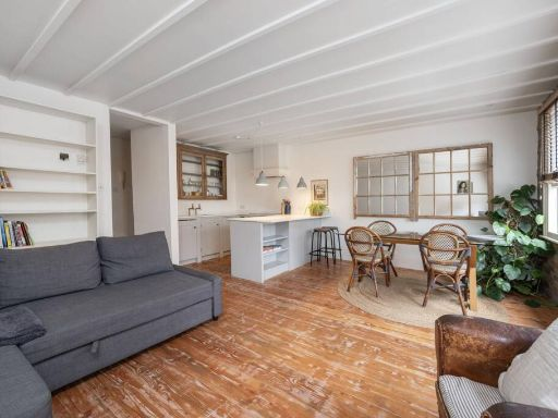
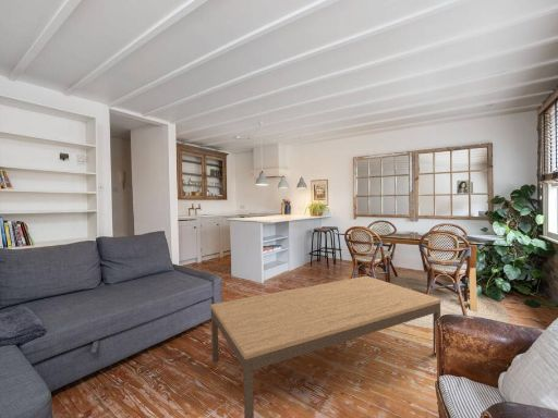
+ coffee table (327, 329)
